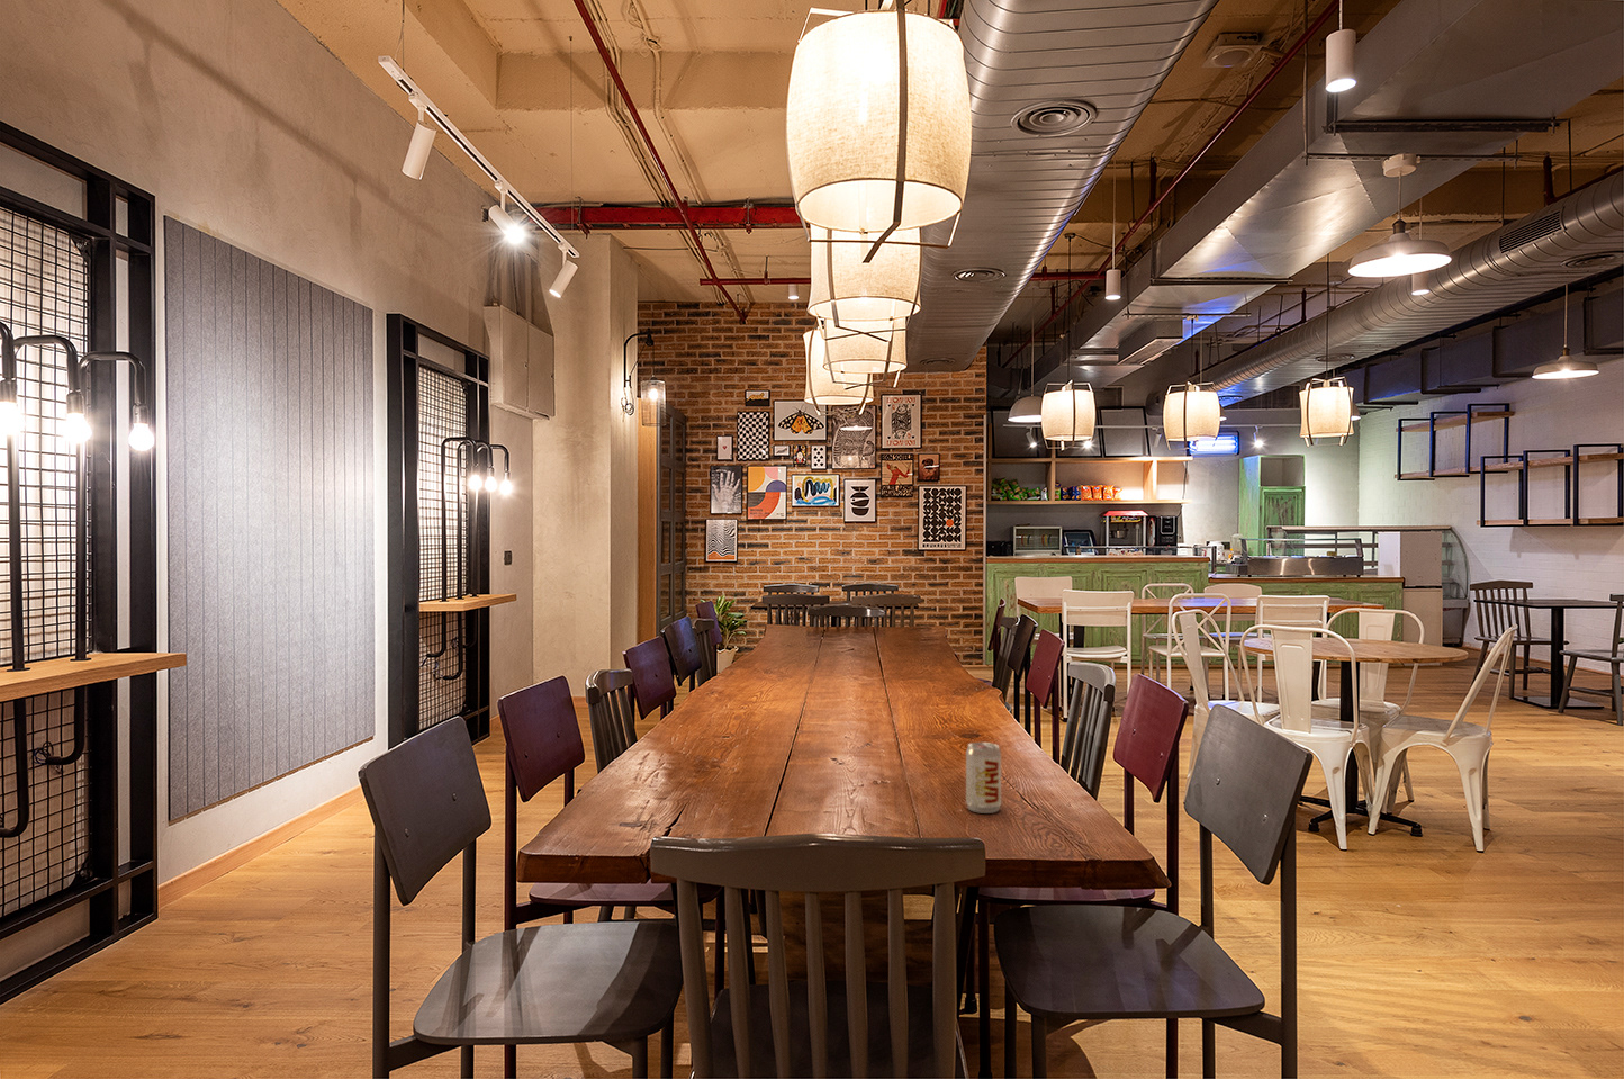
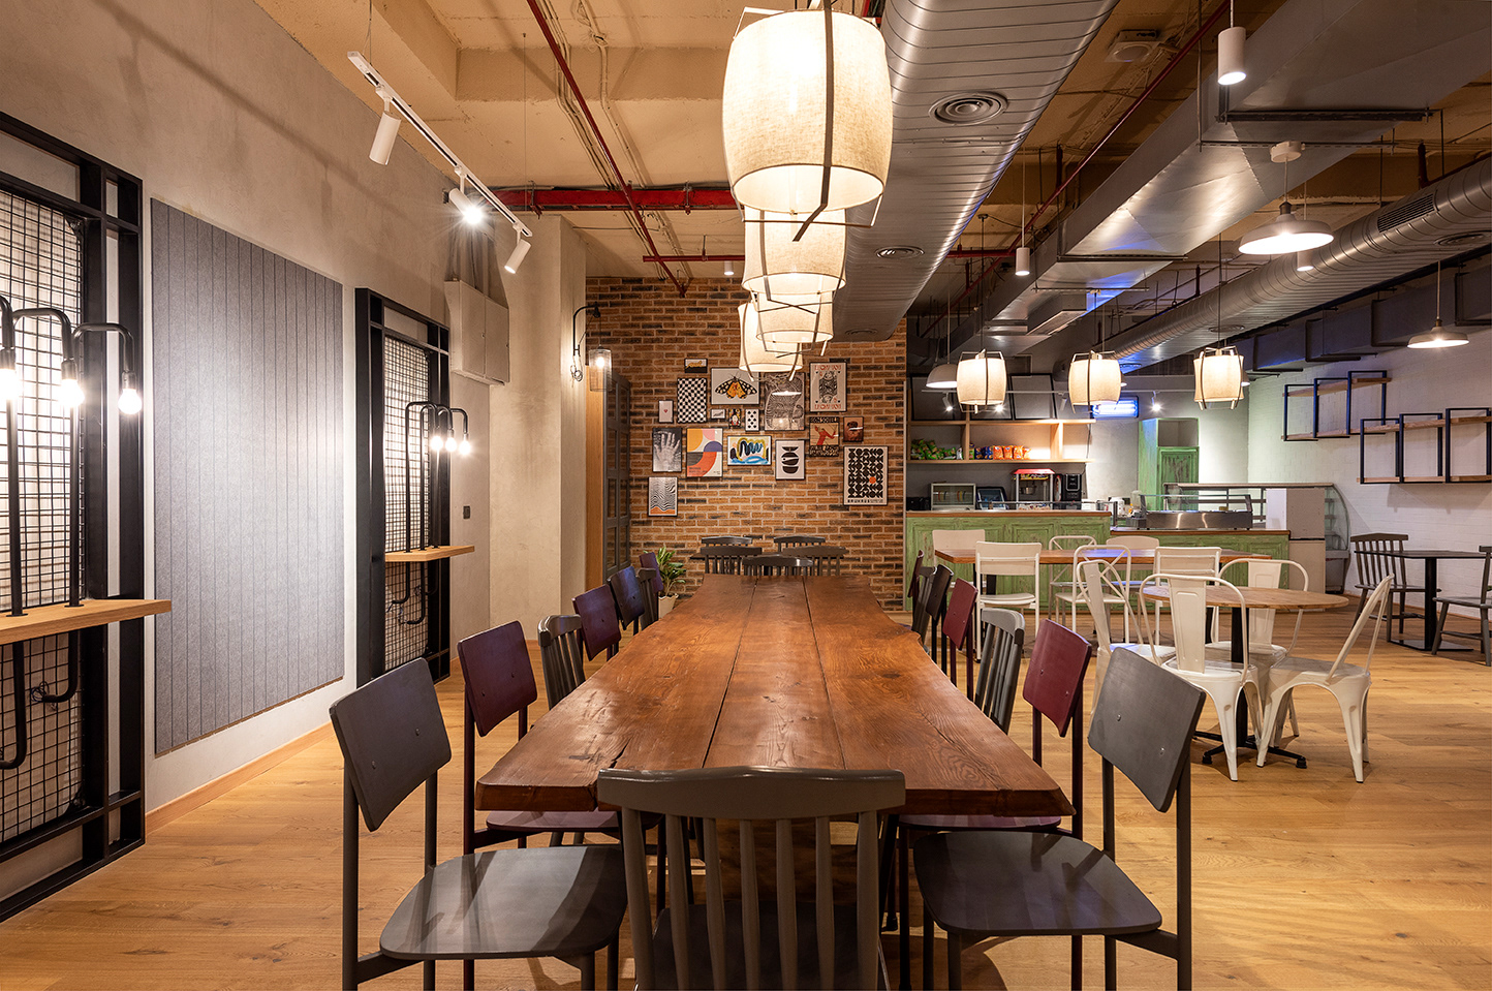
- beverage can (982, 777)
